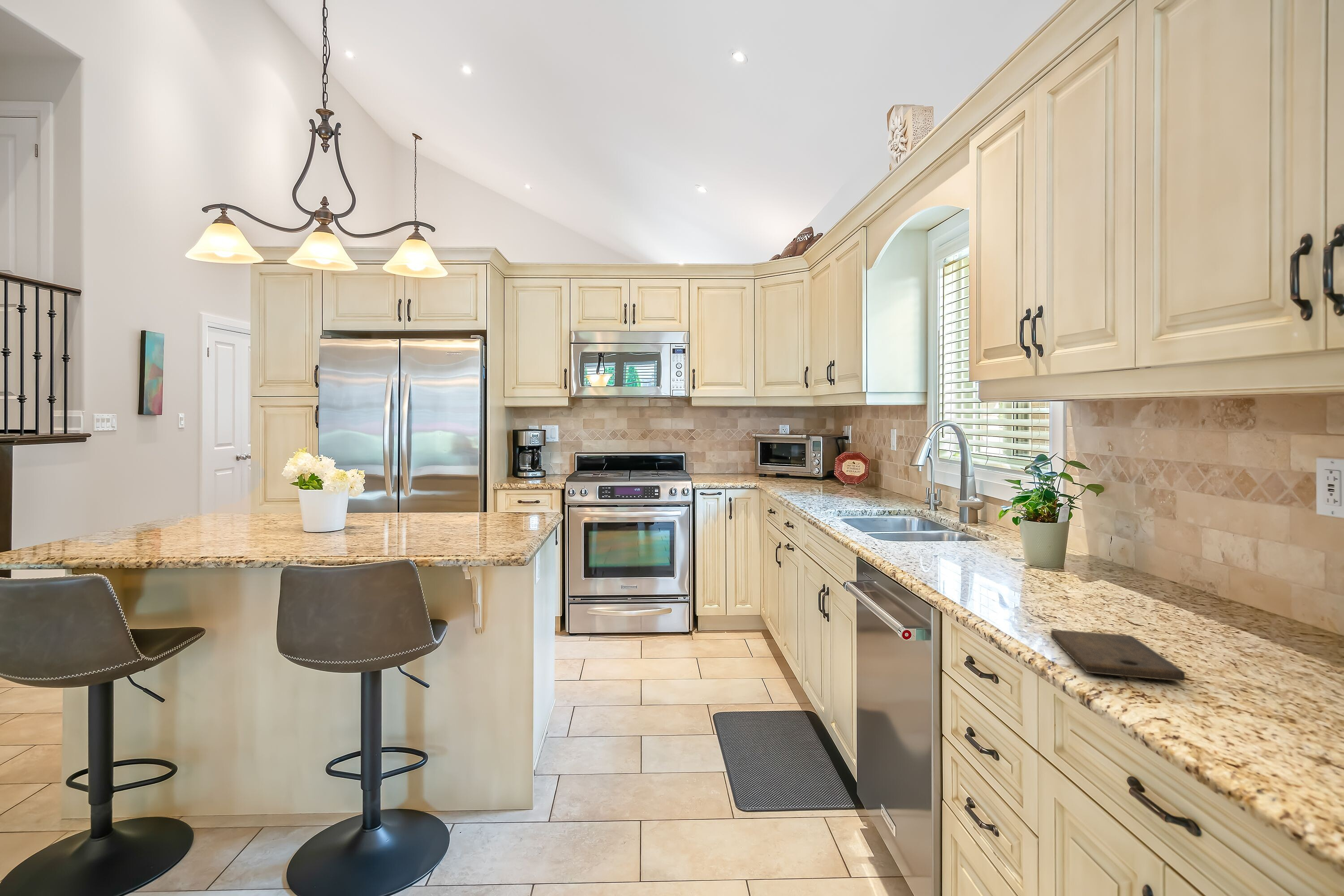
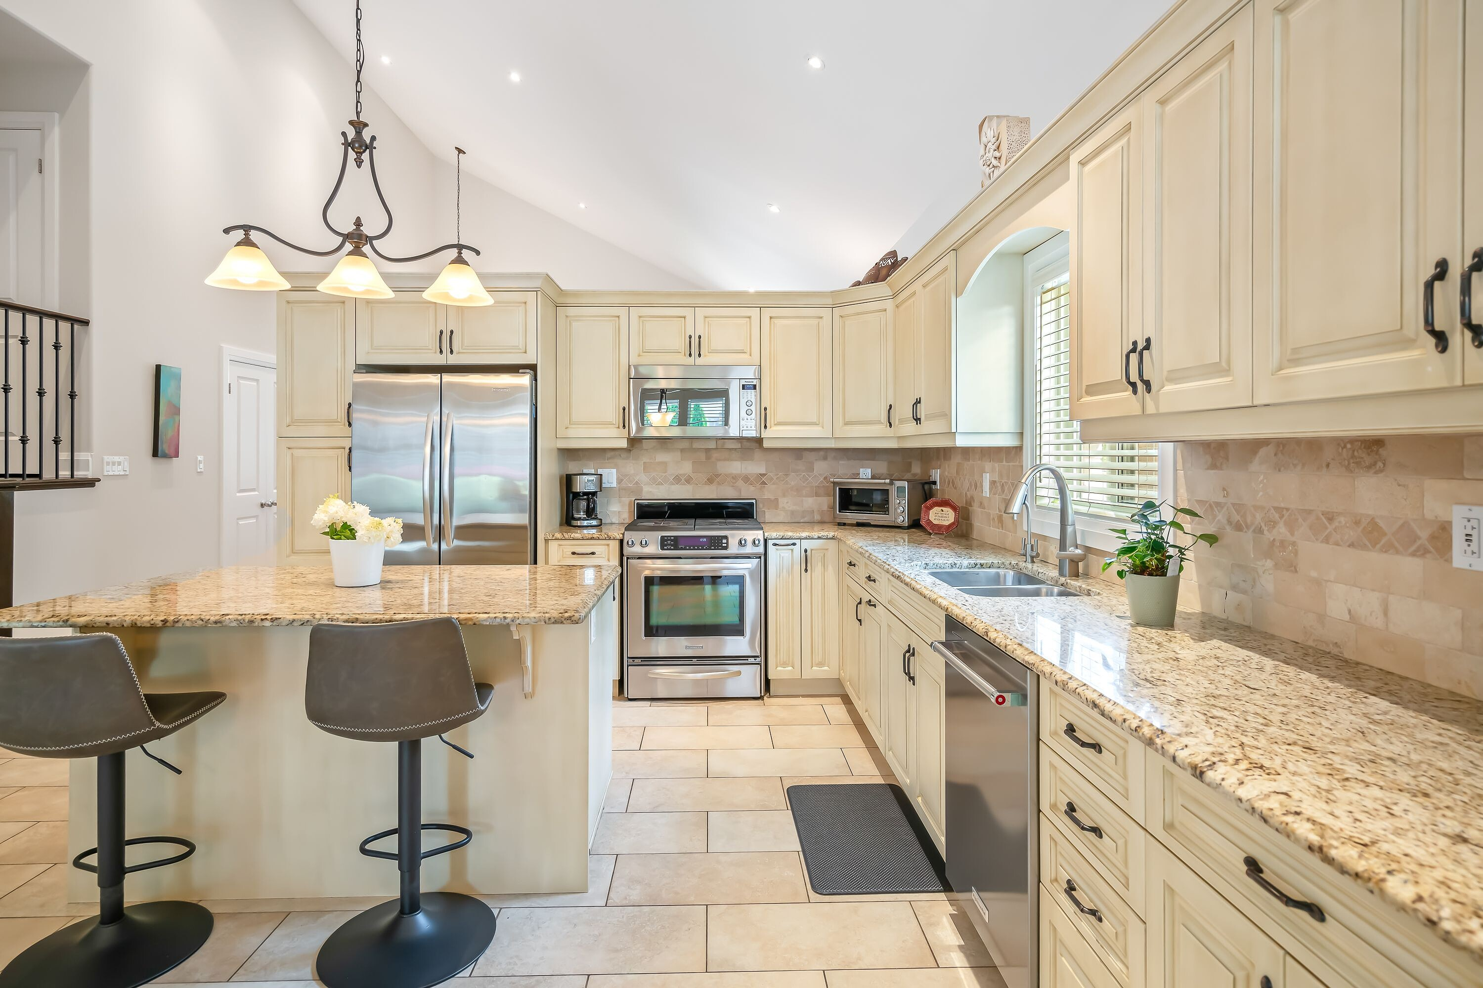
- cutting board (1111, 652)
